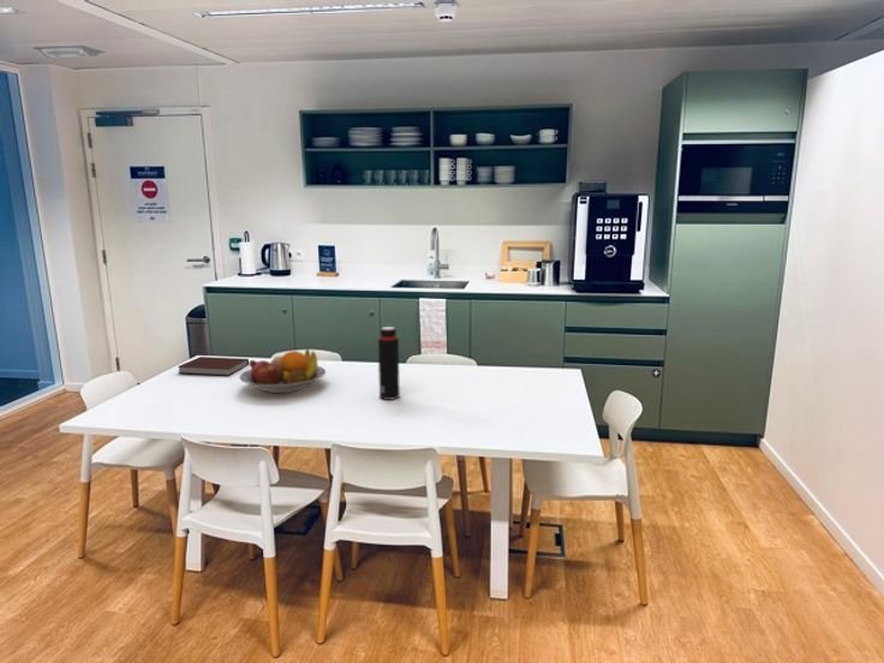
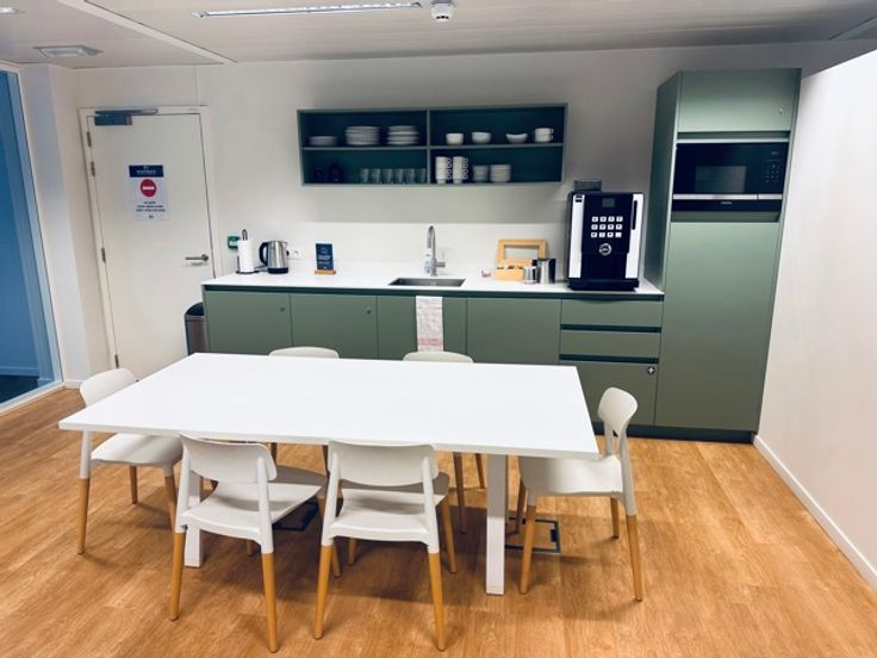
- water bottle (387, 362)
- fruit bowl (282, 370)
- notebook (214, 365)
